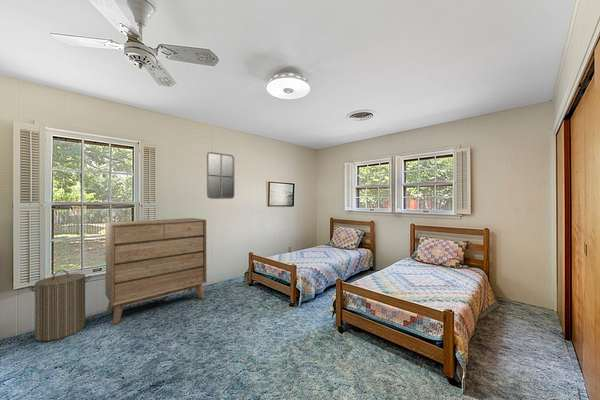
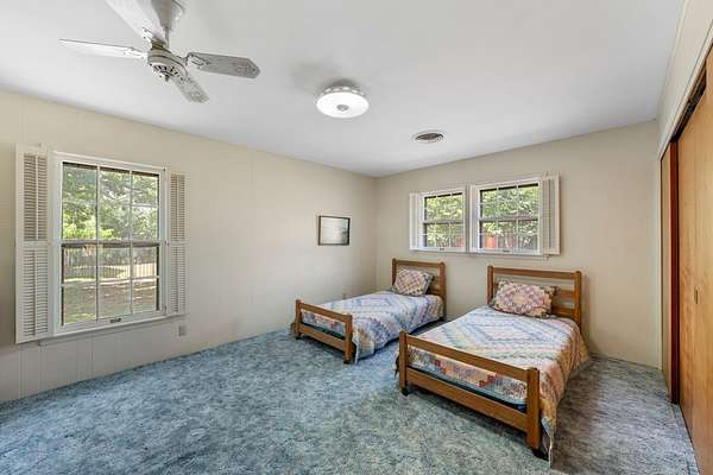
- laundry hamper (61, 300)
- dresser (159, 262)
- home mirror (221, 176)
